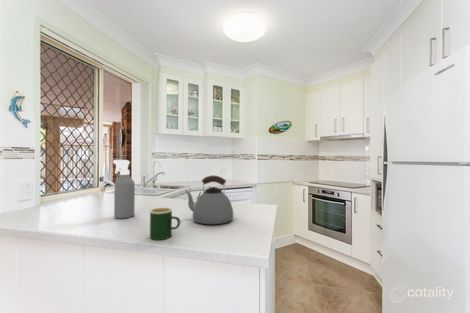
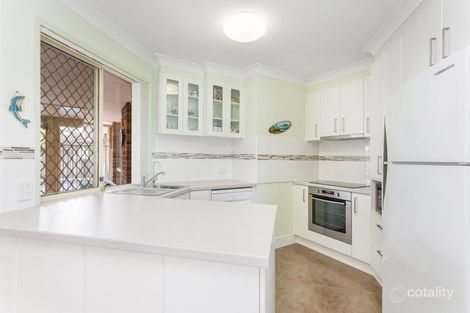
- spray bottle (122, 187)
- kettle (207, 197)
- mug (165, 223)
